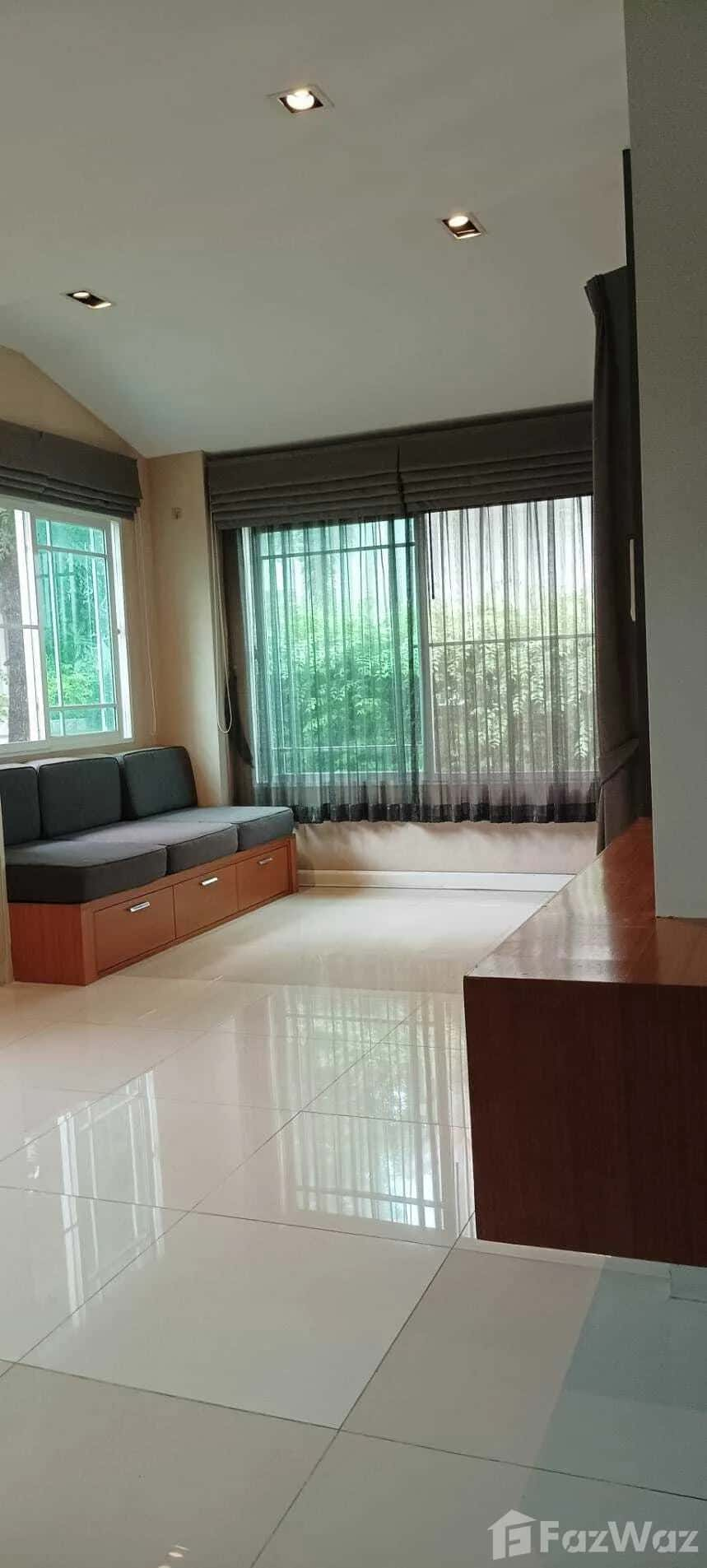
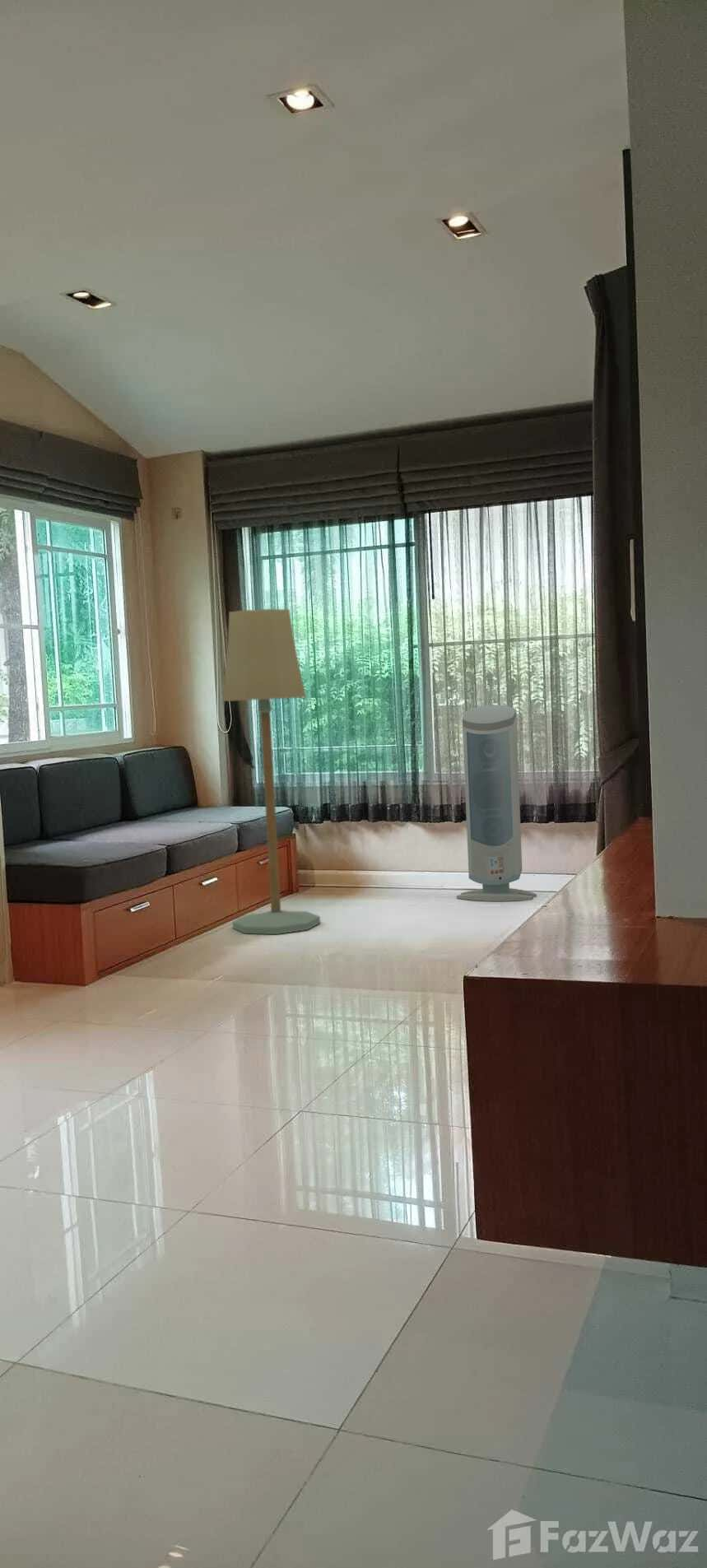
+ floor lamp (268, 770)
+ air purifier (492, 802)
